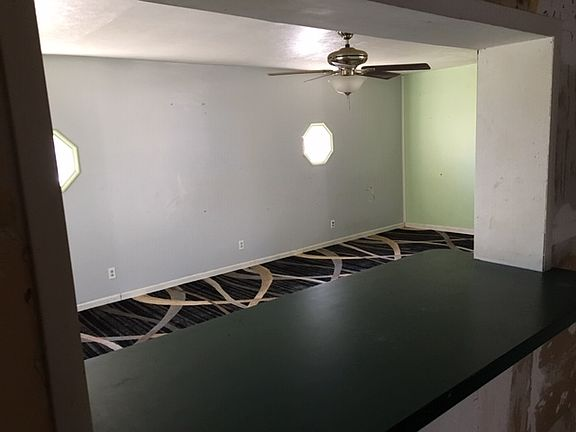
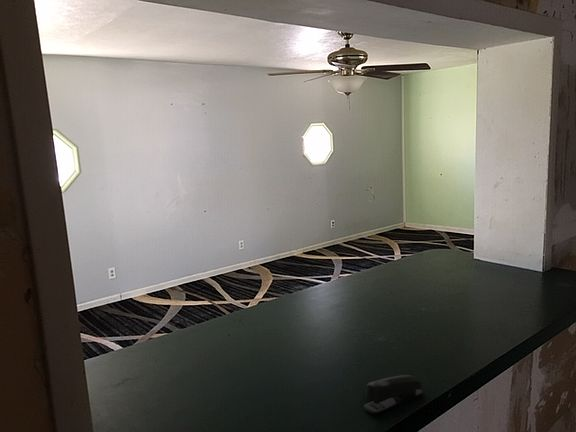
+ stapler (394, 388)
